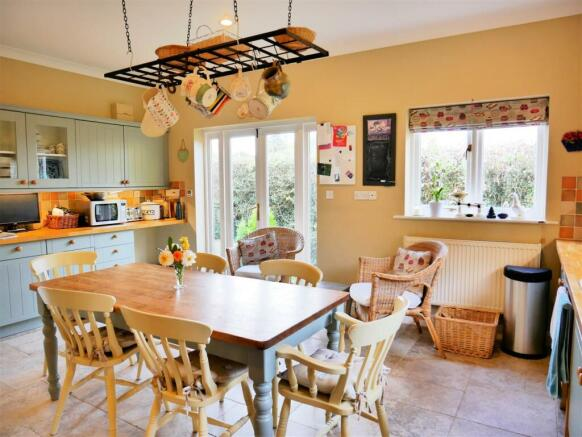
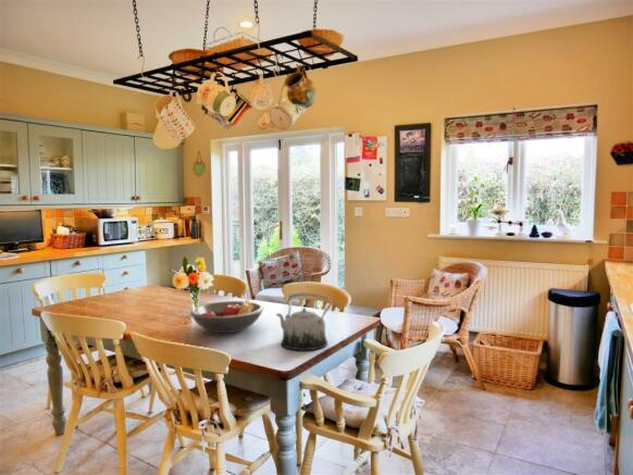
+ fruit bowl (227, 315)
+ teapot (300, 318)
